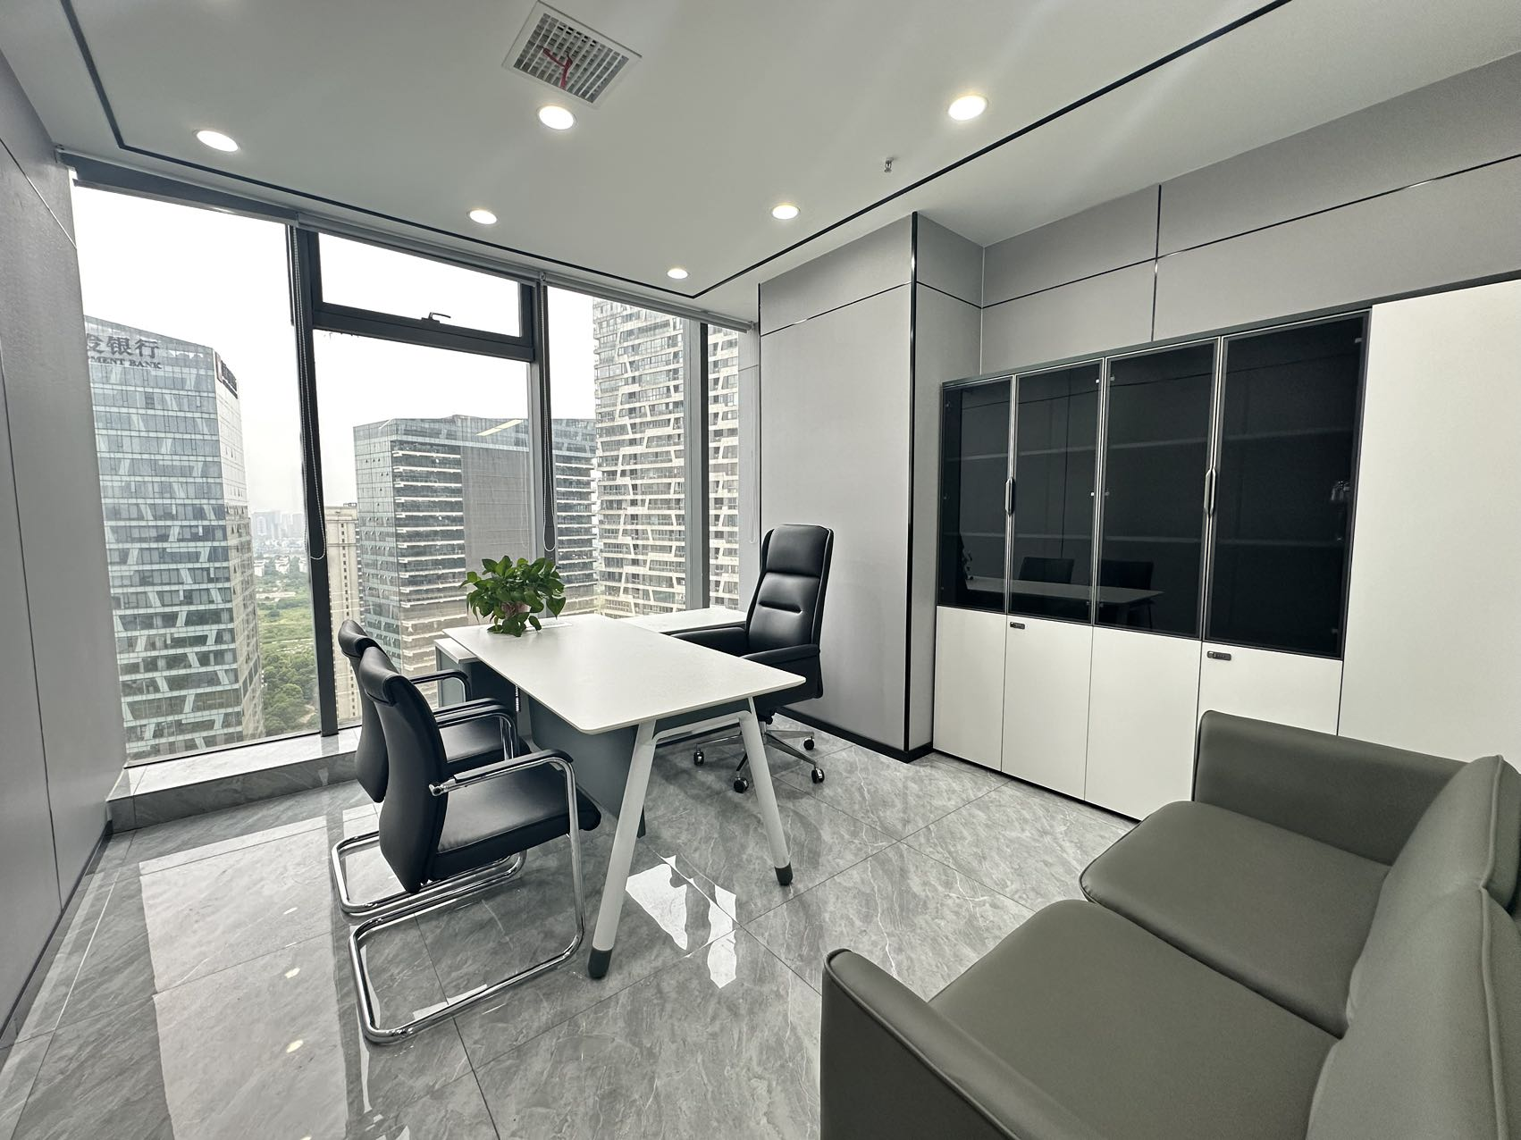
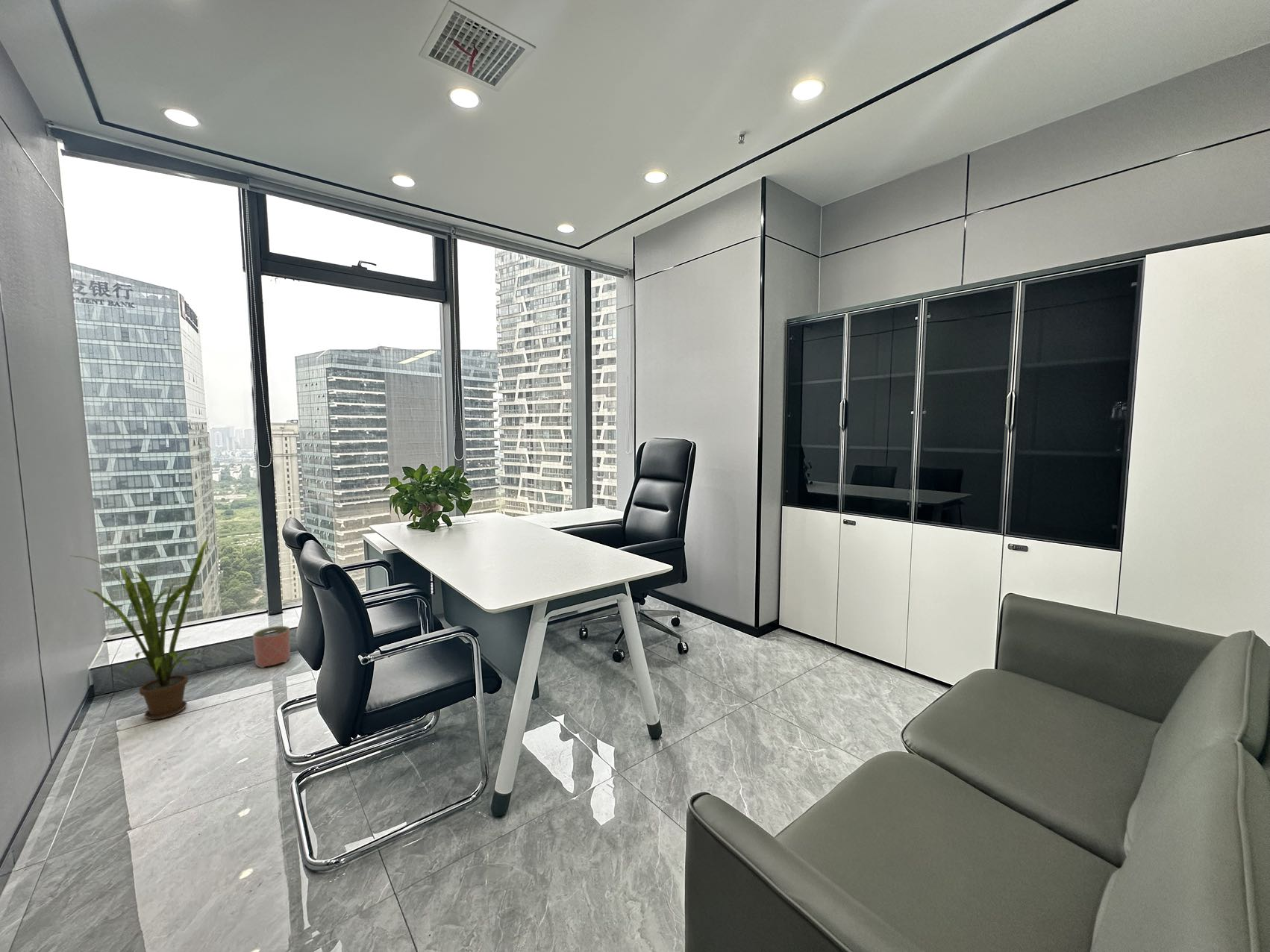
+ planter (272, 646)
+ house plant (148, 633)
